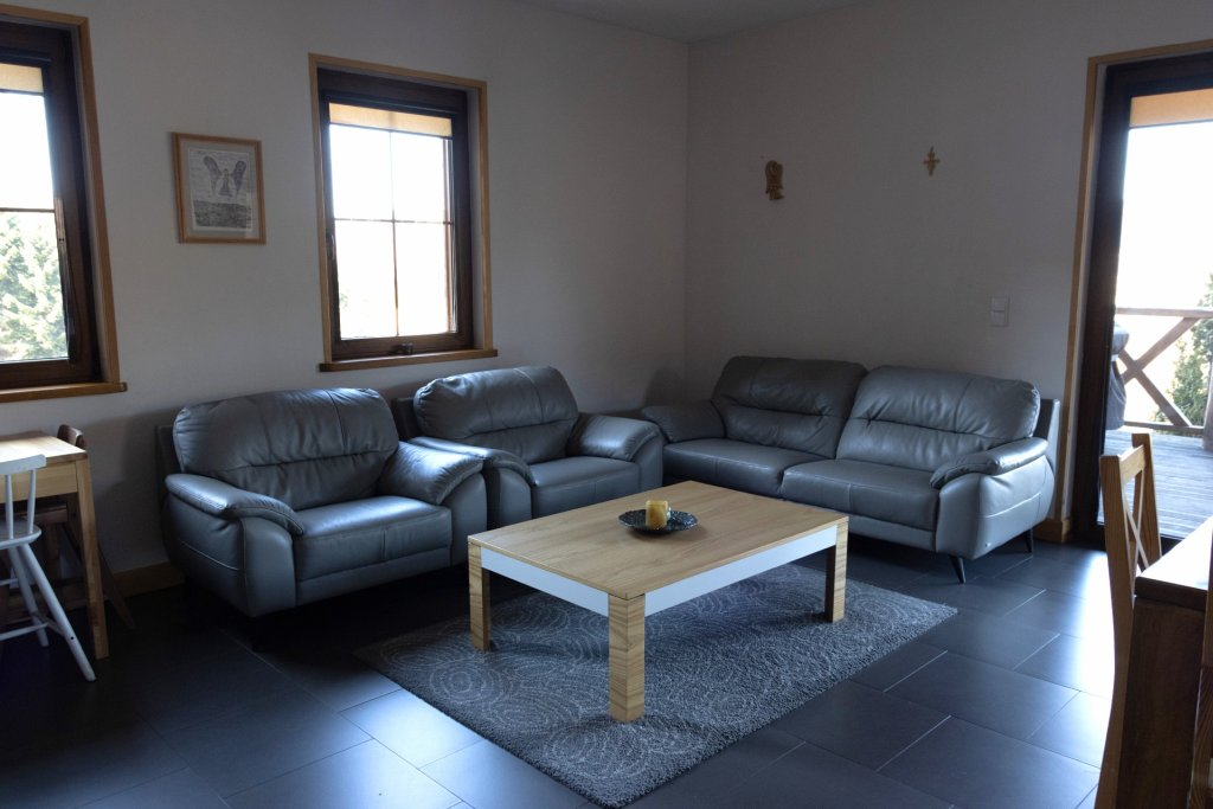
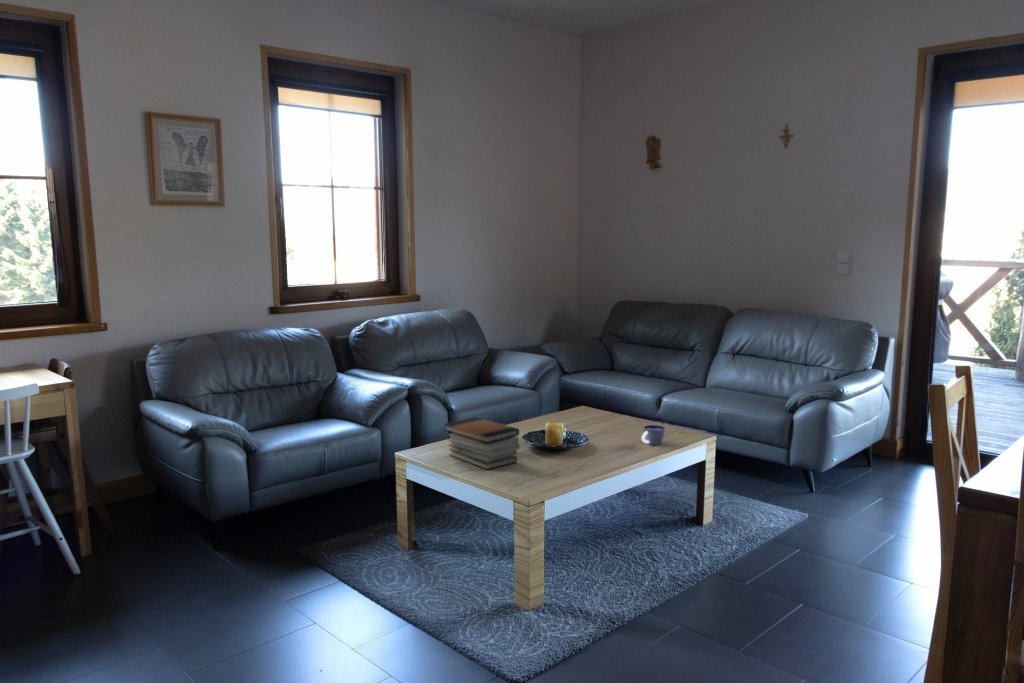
+ cup (651, 436)
+ book stack (482, 442)
